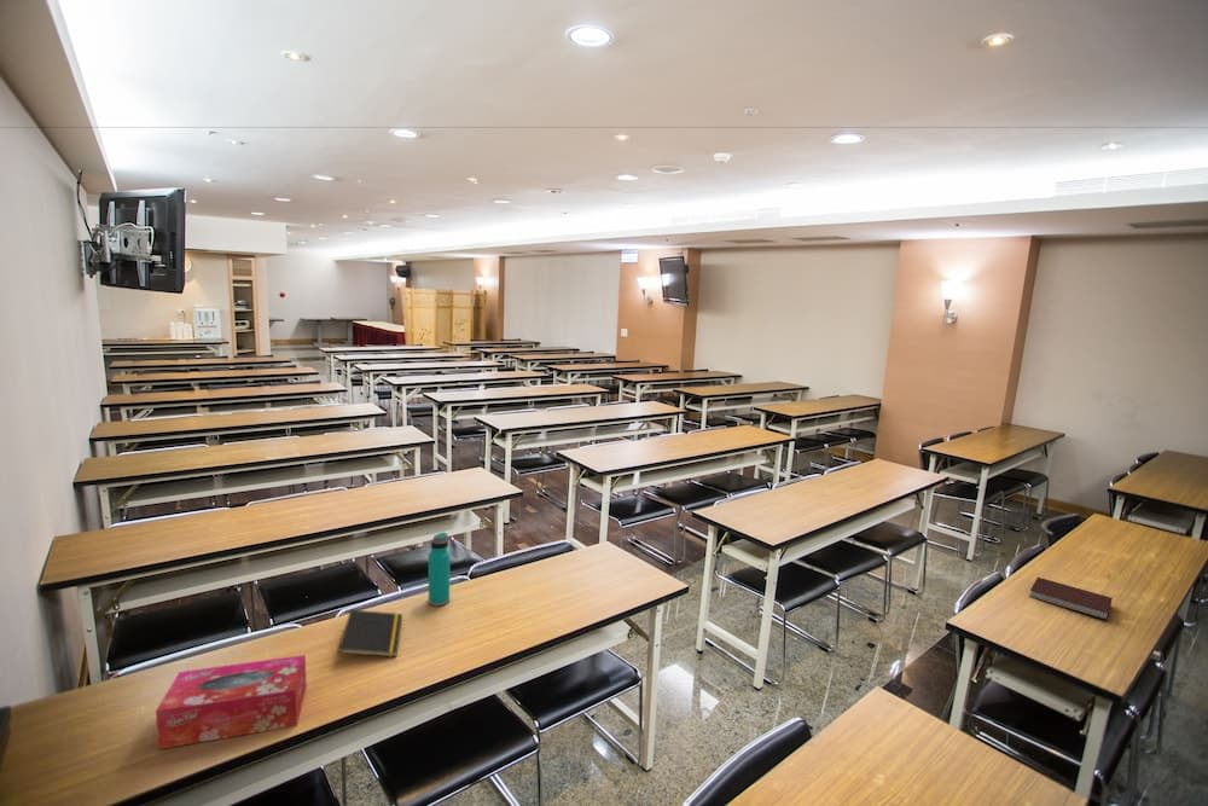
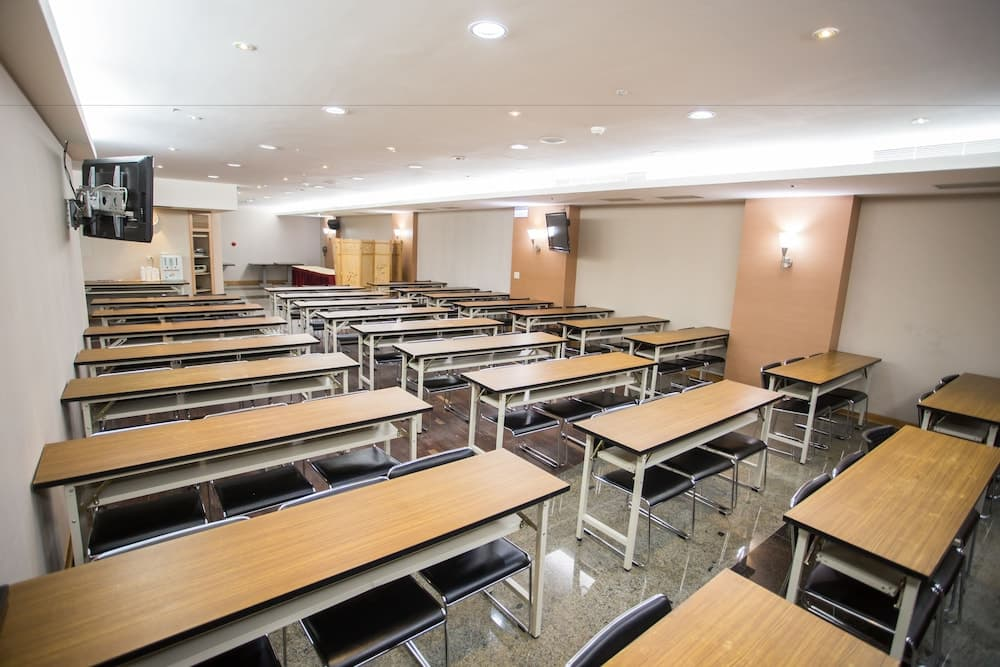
- notepad (372, 632)
- notebook (1070, 597)
- water bottle (439, 568)
- tissue box (237, 697)
